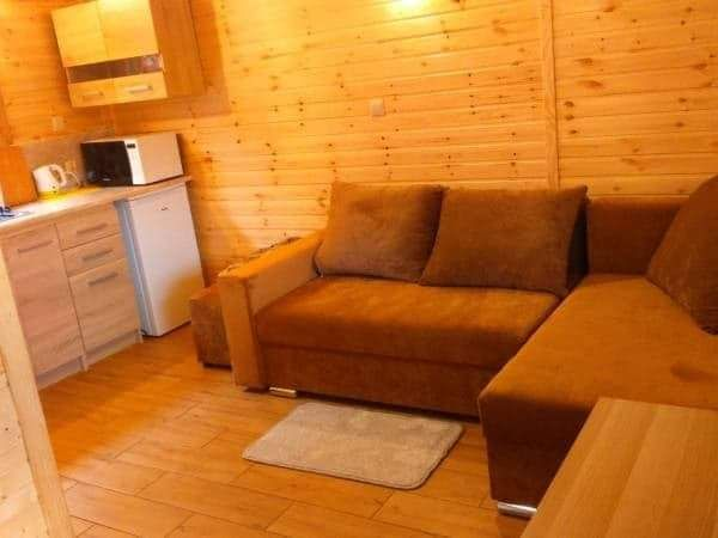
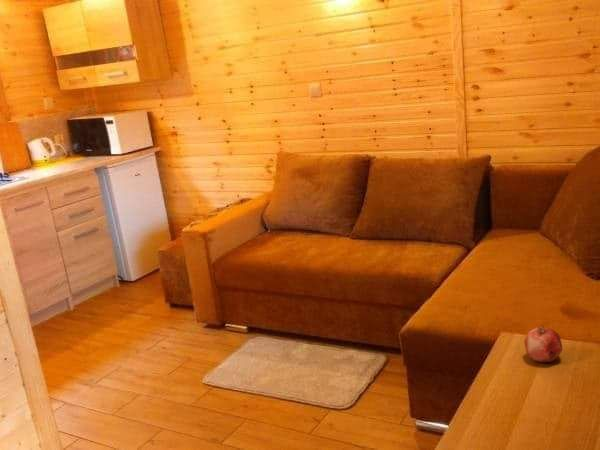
+ fruit (542, 340)
